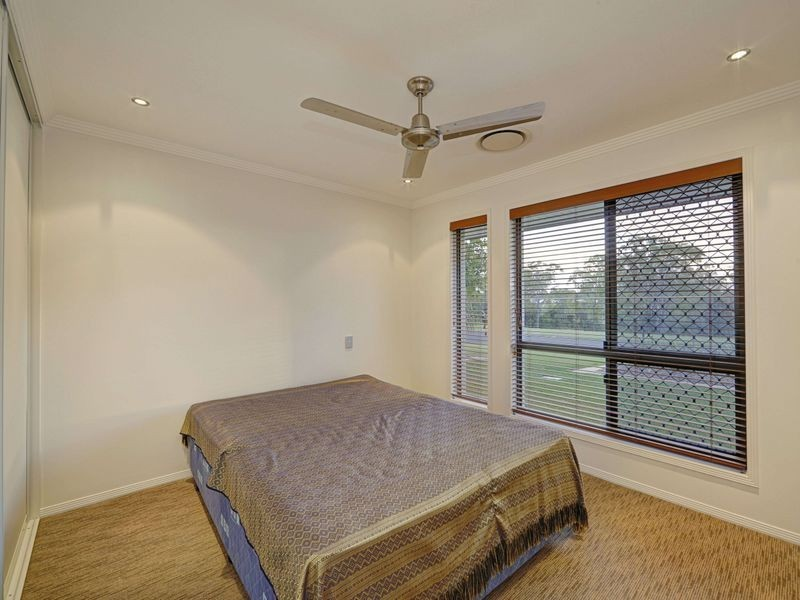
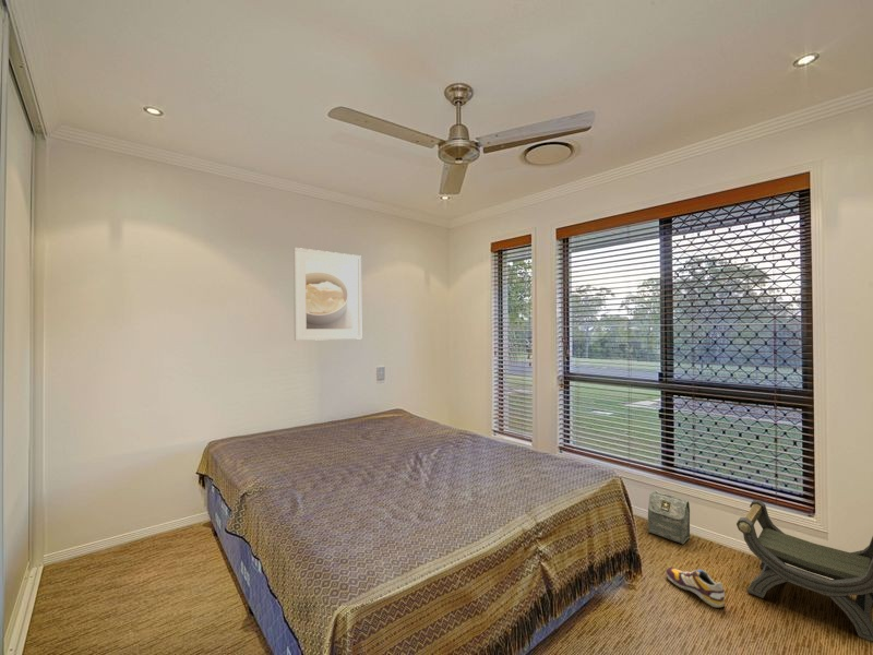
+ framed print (328, 296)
+ shoe (694, 577)
+ stool (811, 562)
+ bag (668, 514)
